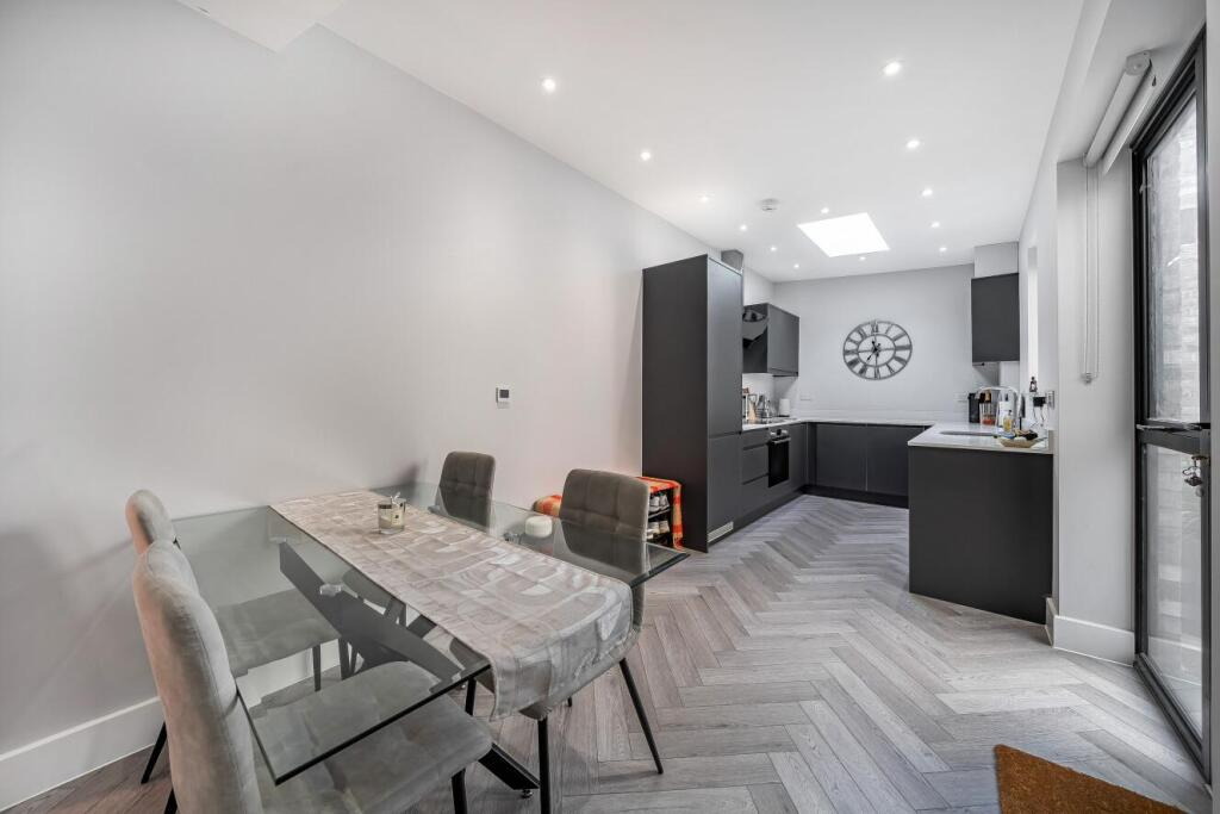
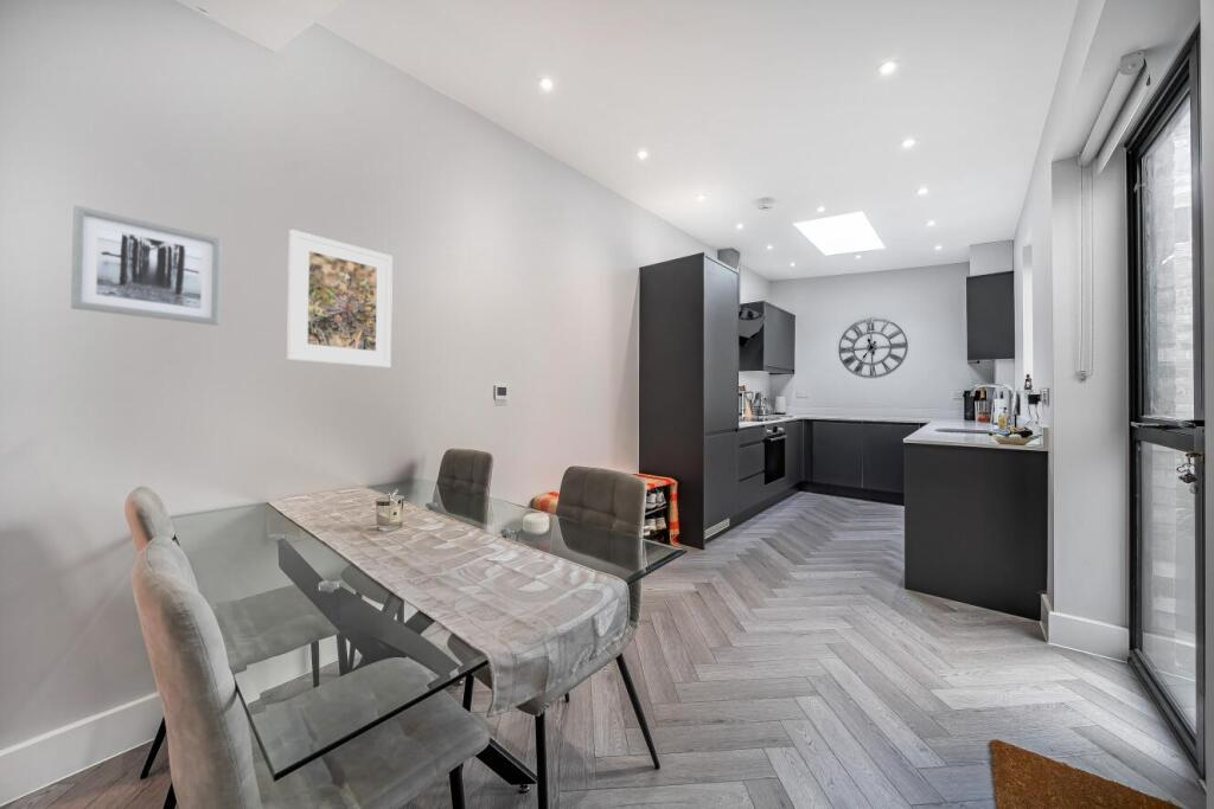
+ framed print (343, 303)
+ wall art (152, 270)
